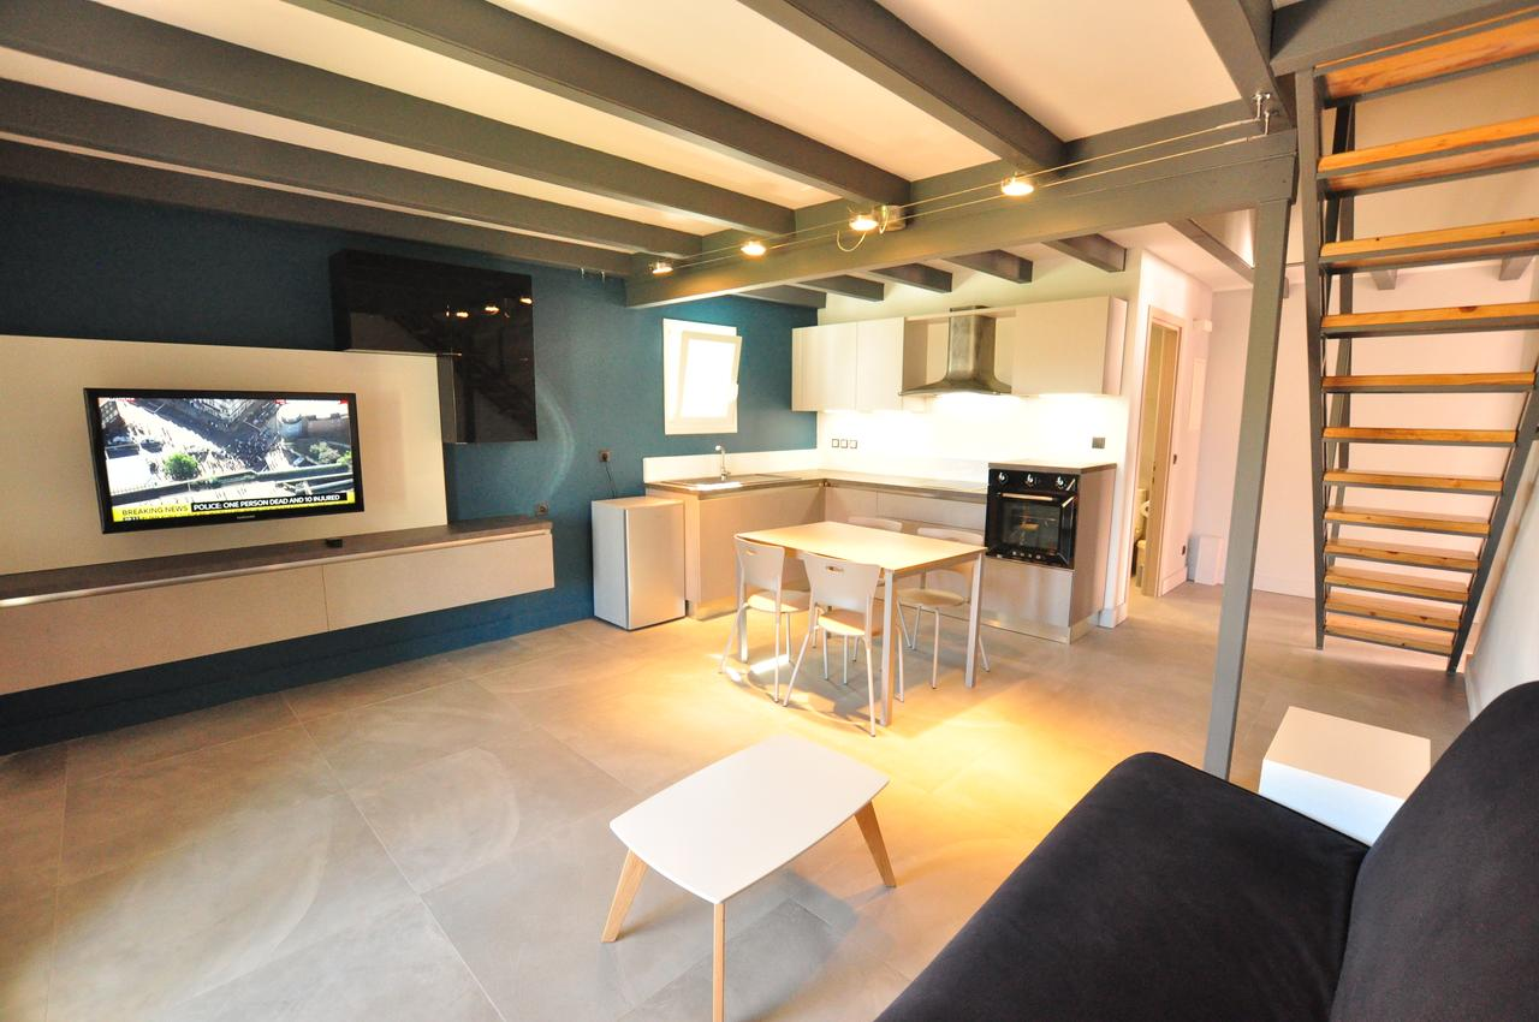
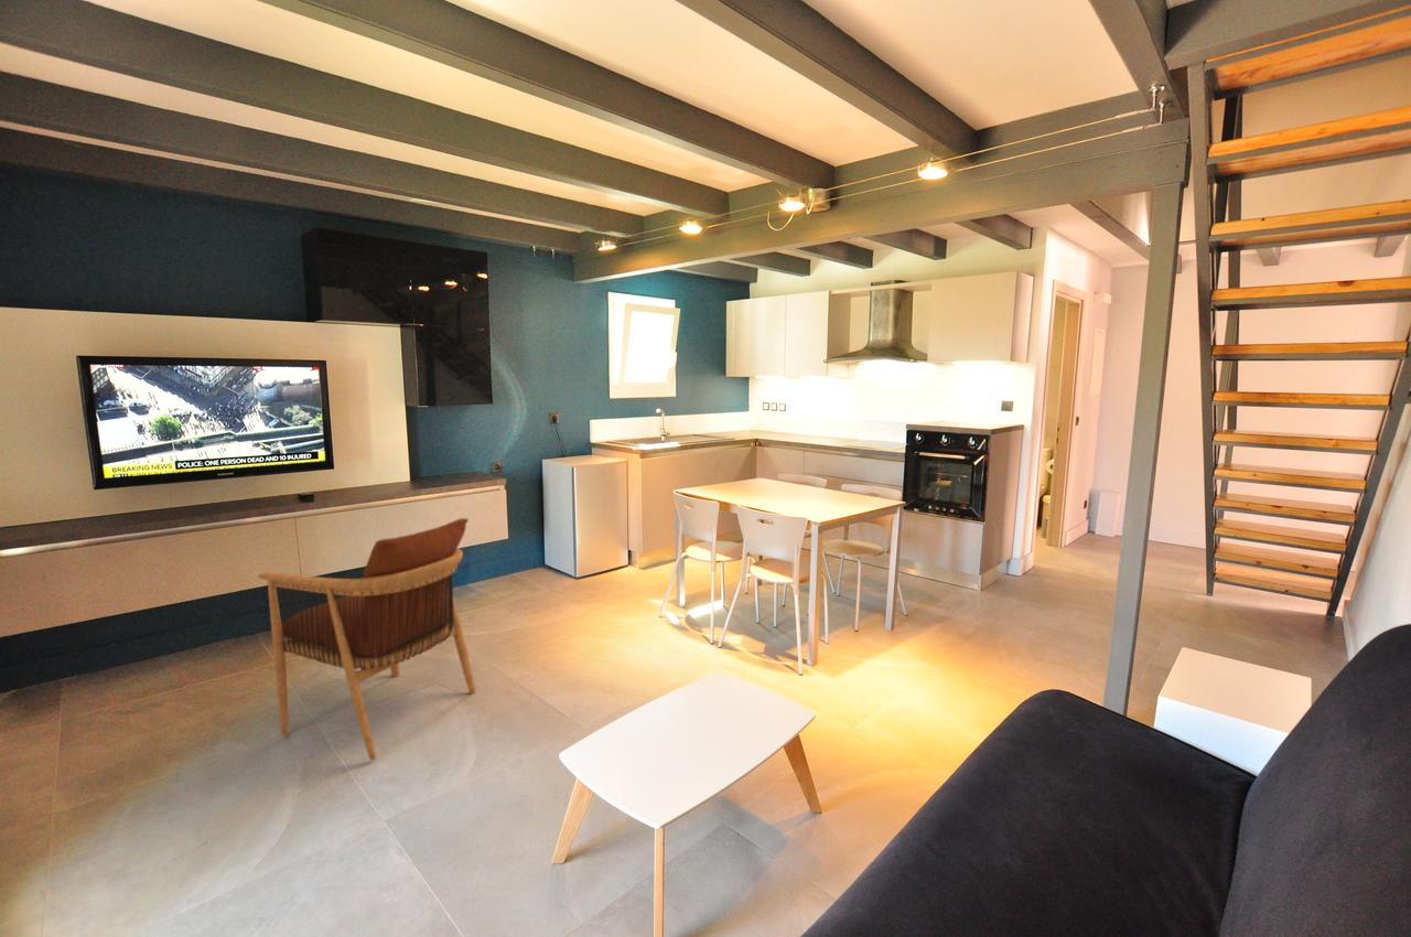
+ armchair (384, 620)
